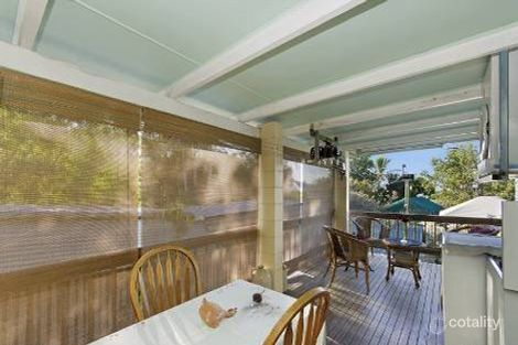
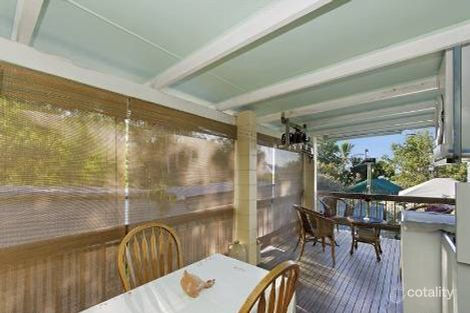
- teapot (262, 292)
